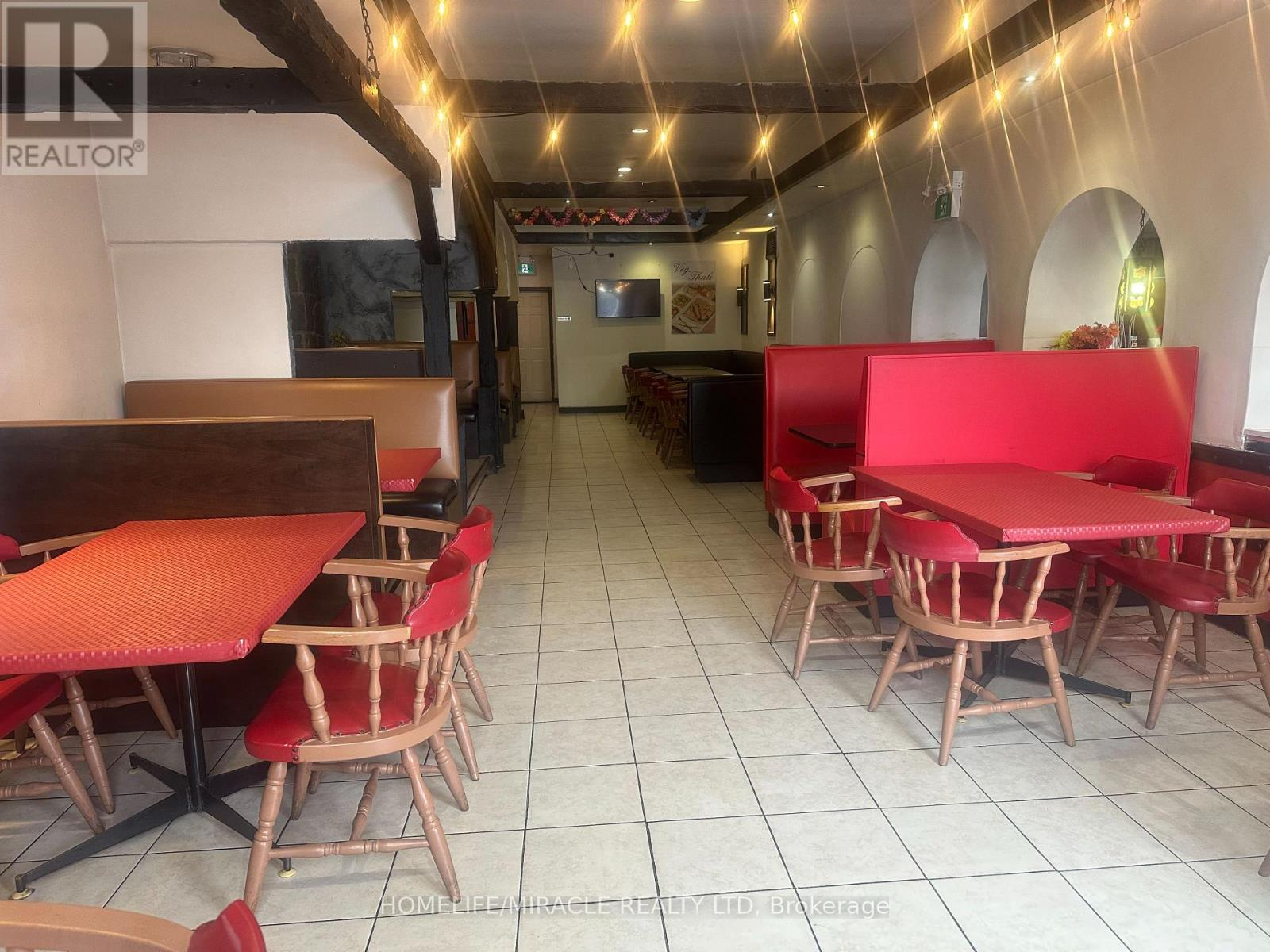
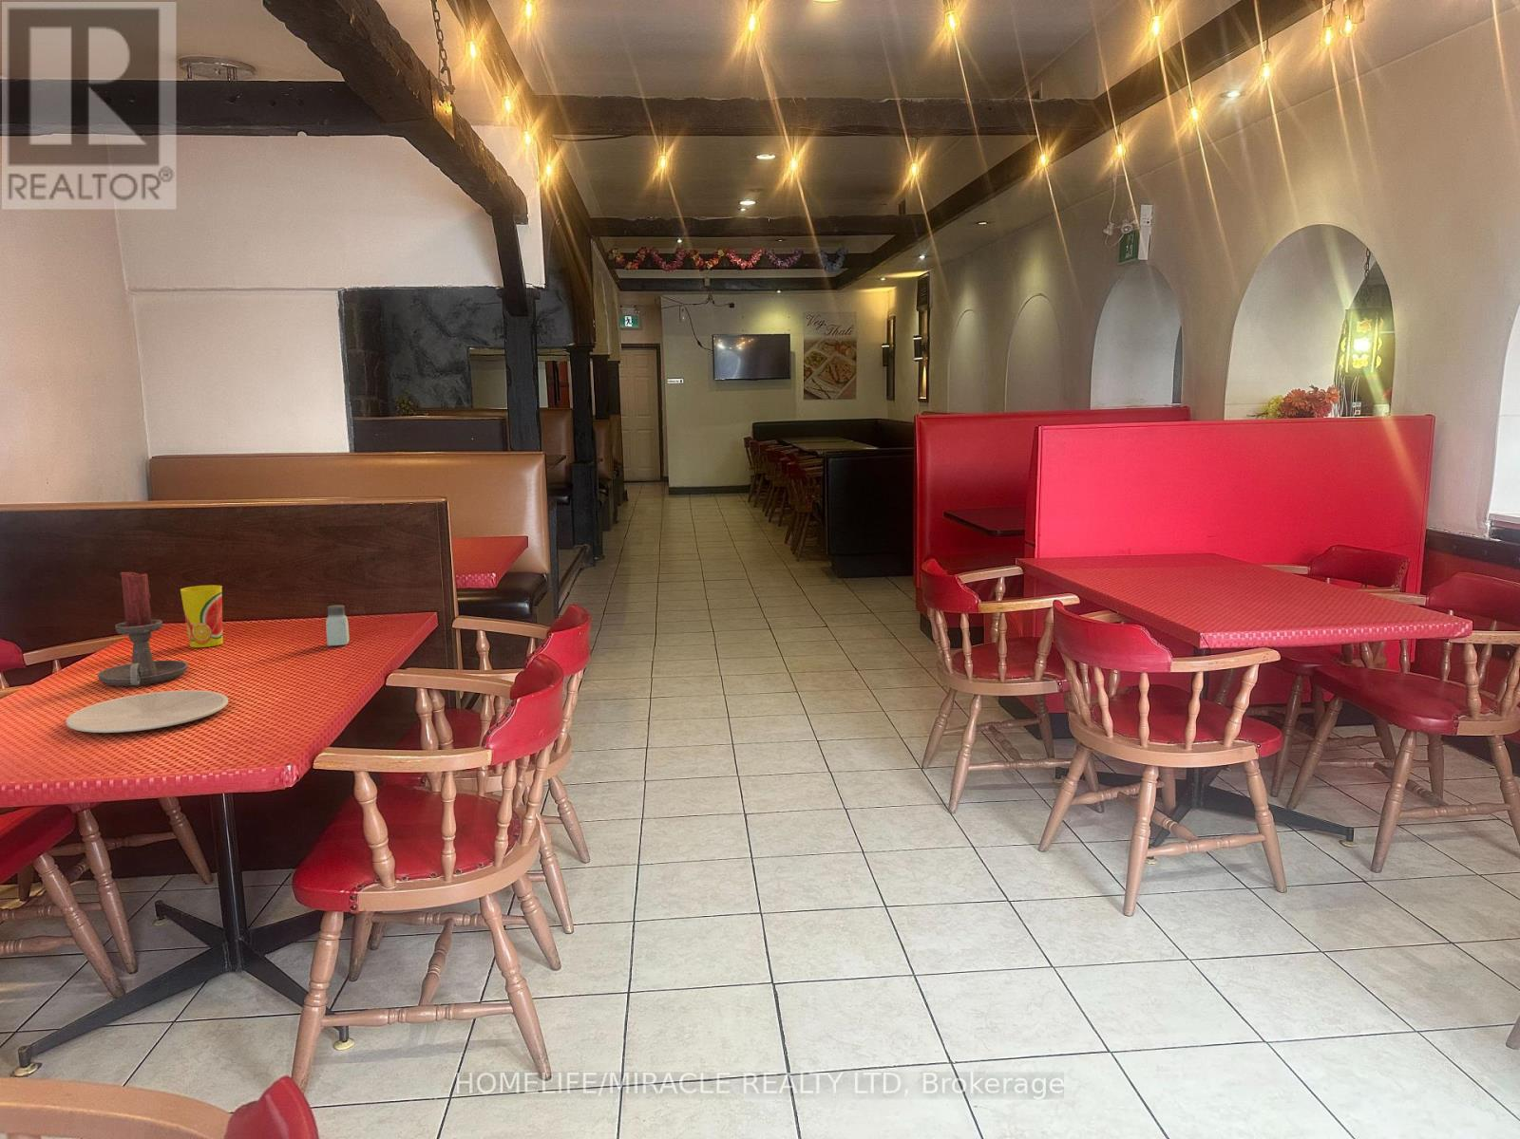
+ plate (150, 712)
+ cup (203, 616)
+ saltshaker (336, 625)
+ candle holder (136, 627)
